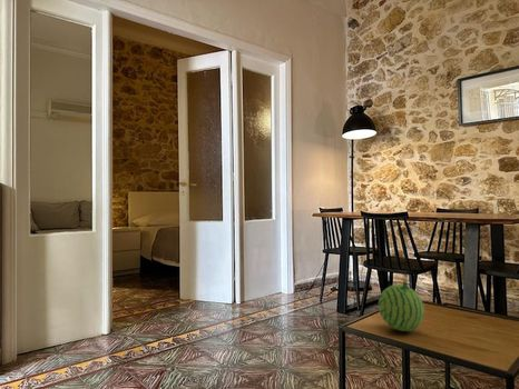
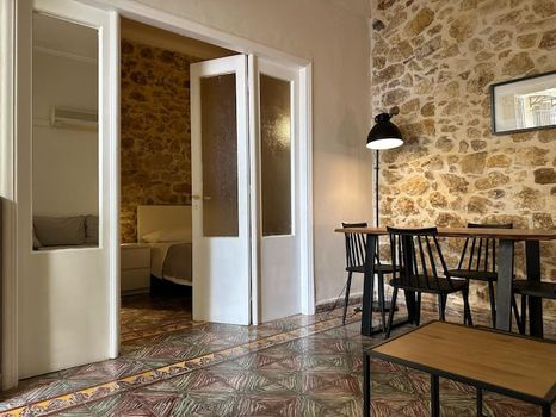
- fruit (400, 303)
